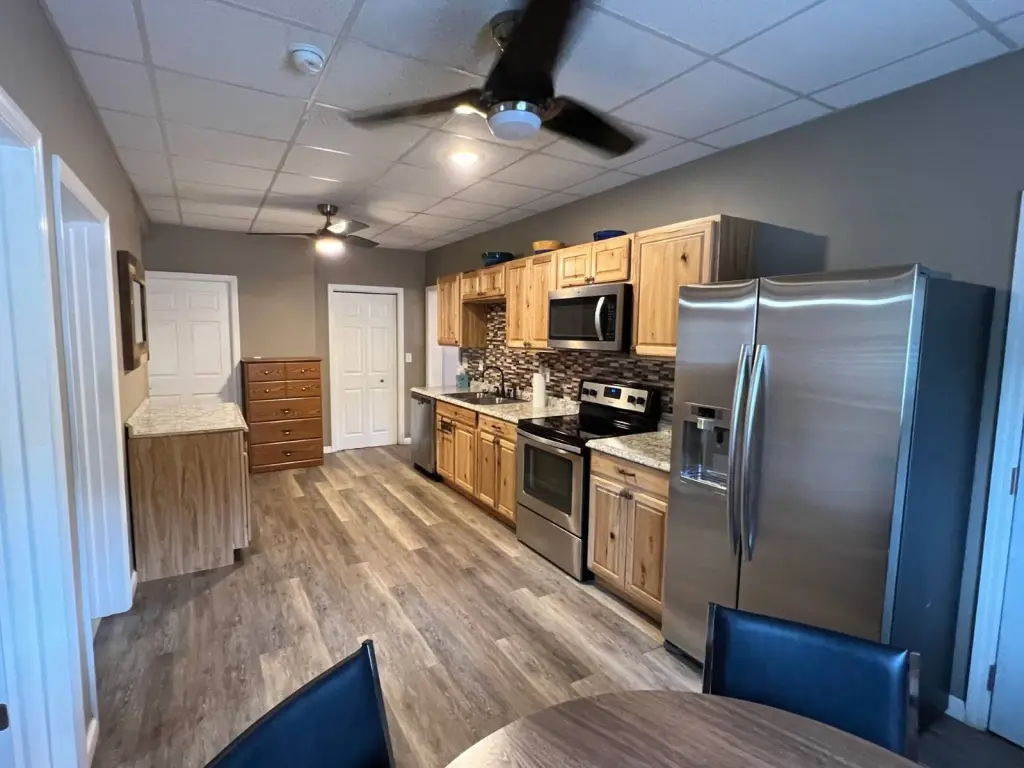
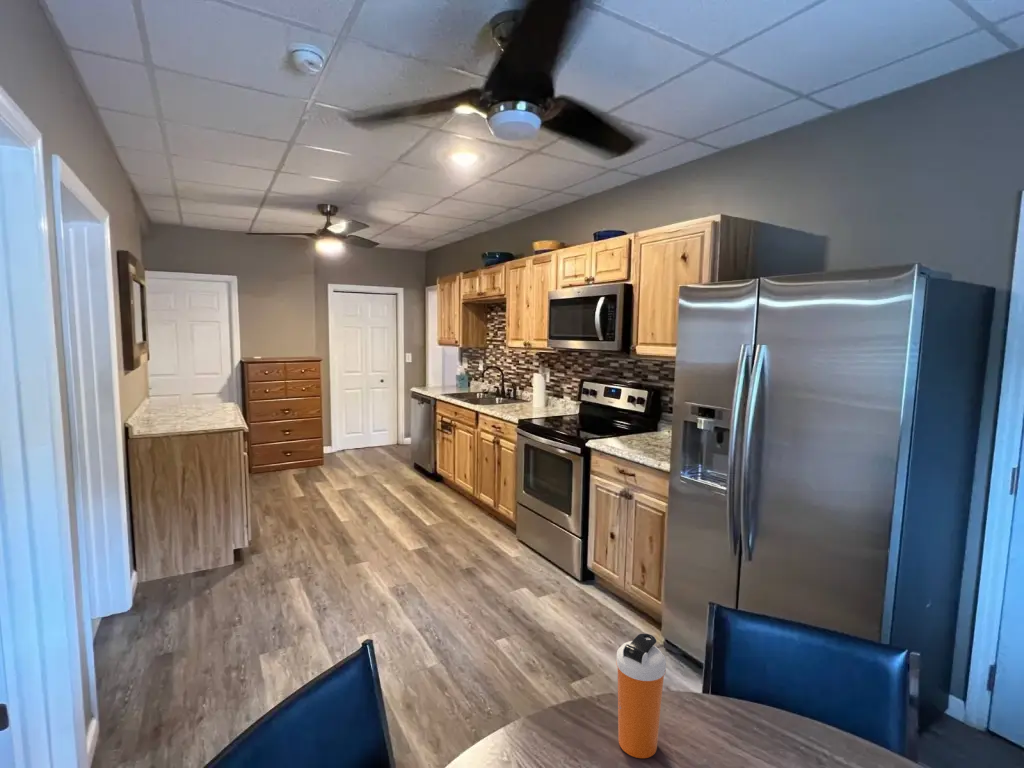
+ shaker bottle (639, 693)
